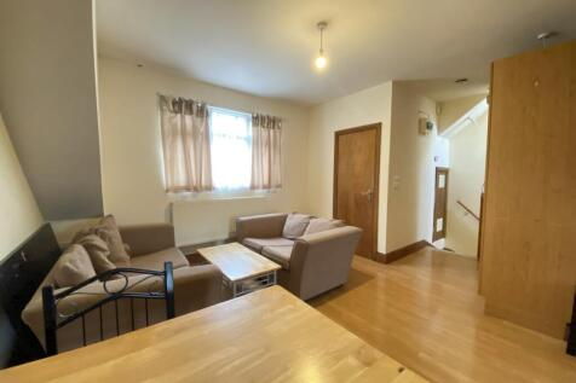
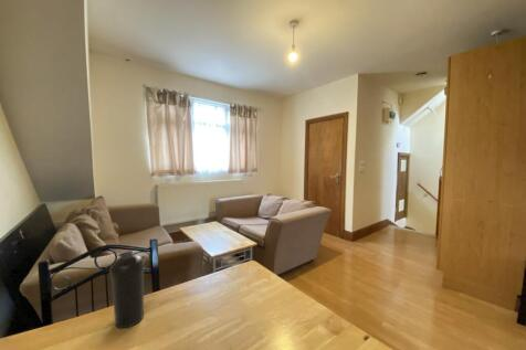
+ water bottle (128, 287)
